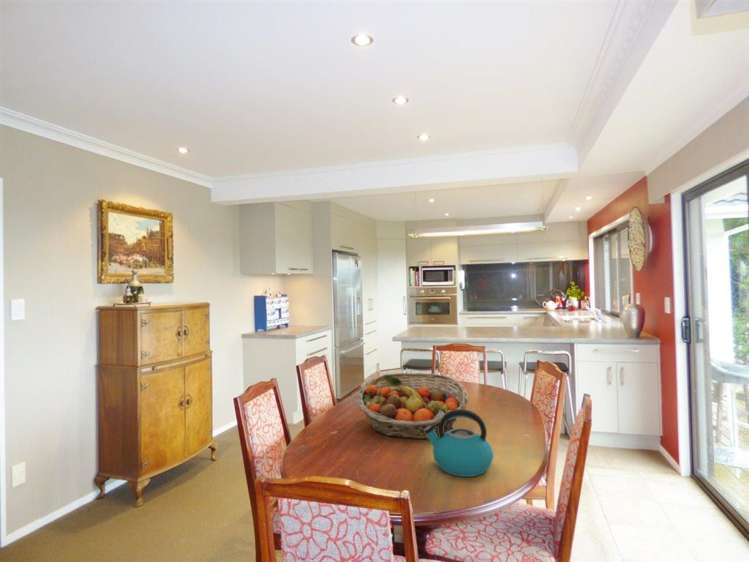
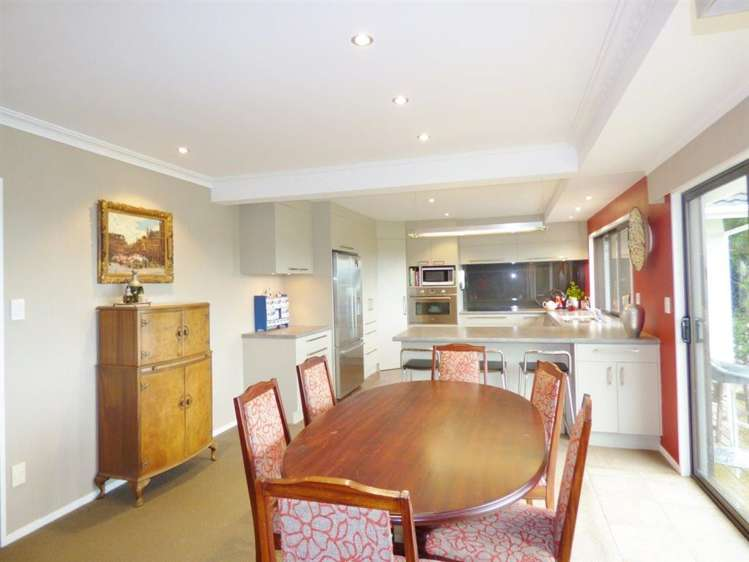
- fruit basket (411, 403)
- kettle (457, 437)
